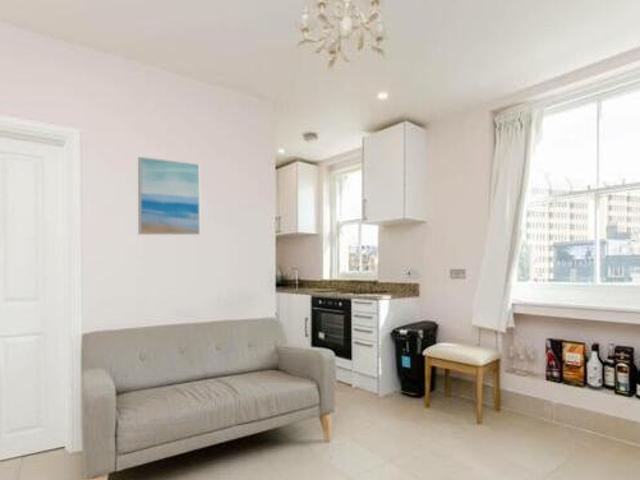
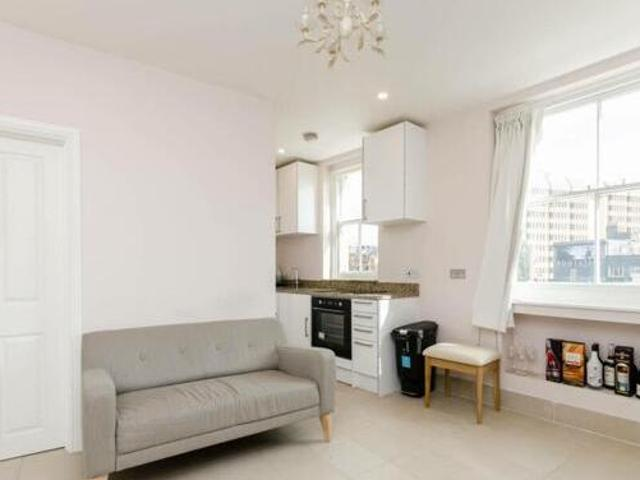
- wall art (170, 197)
